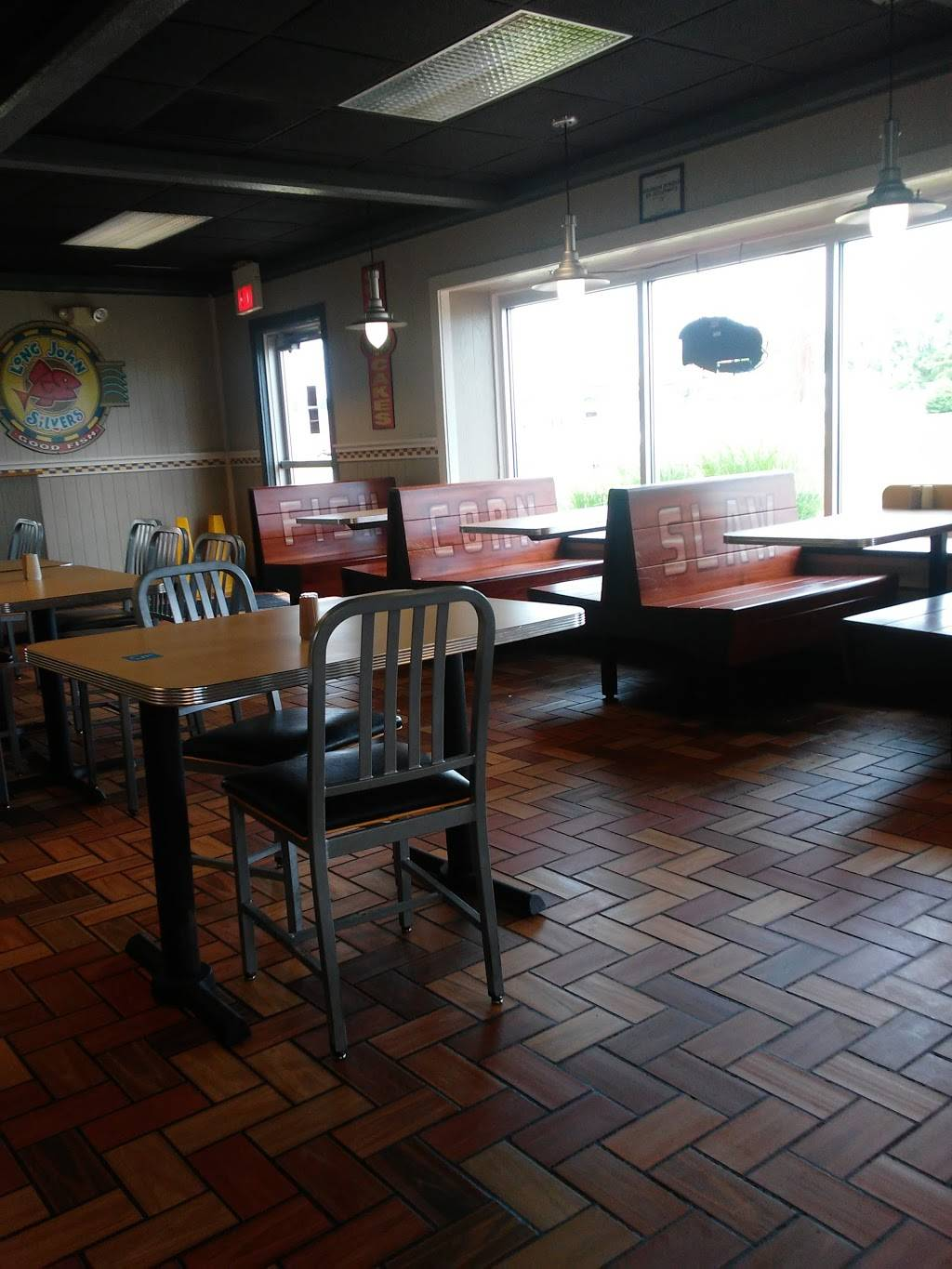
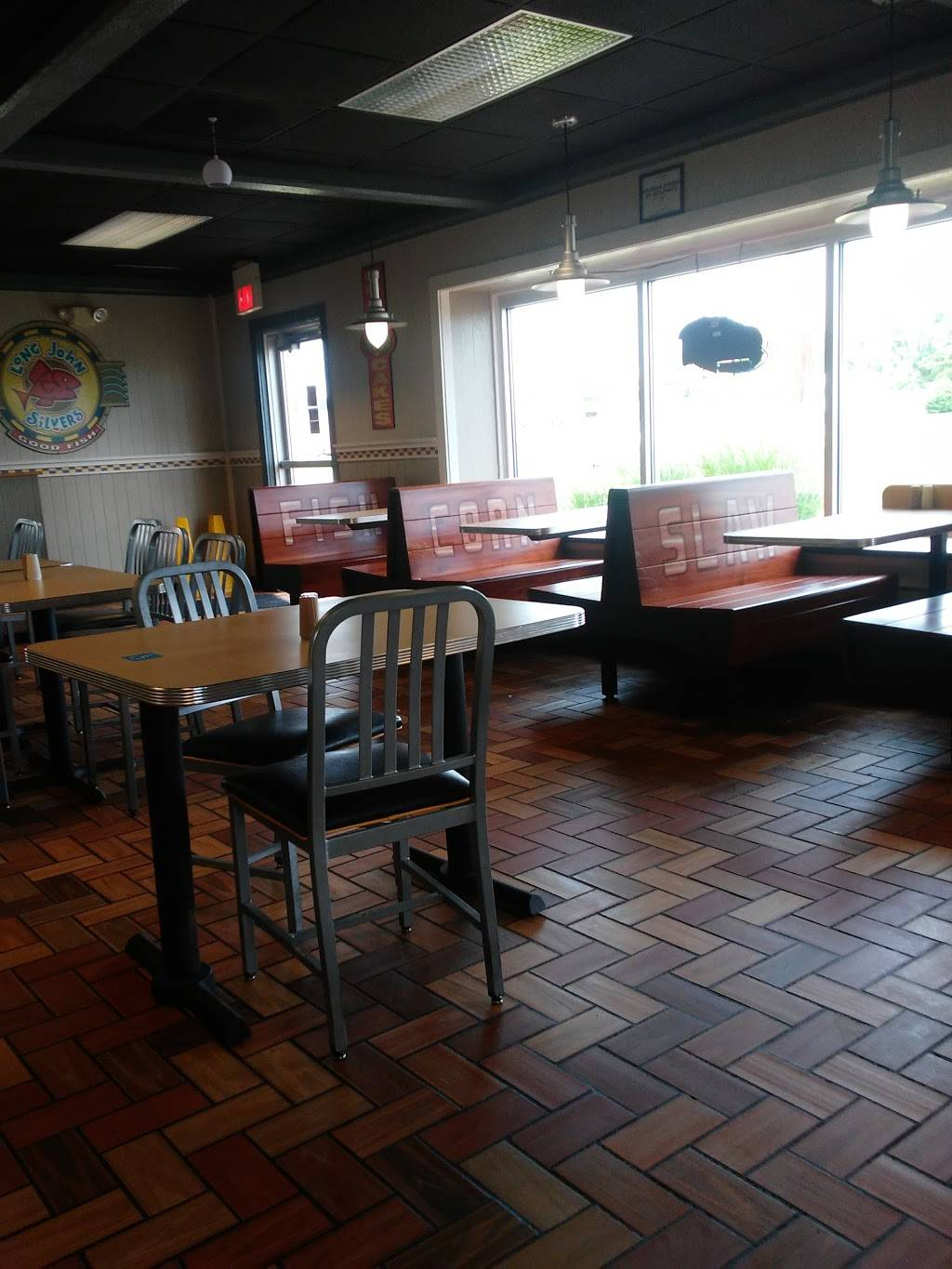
+ pendant light (215, 152)
